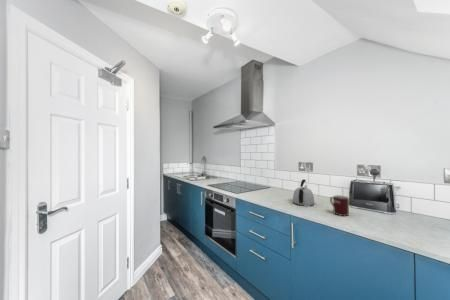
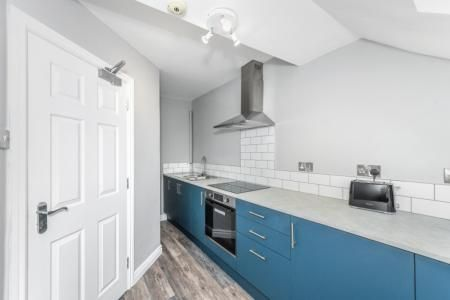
- mug (338, 204)
- kettle (303, 191)
